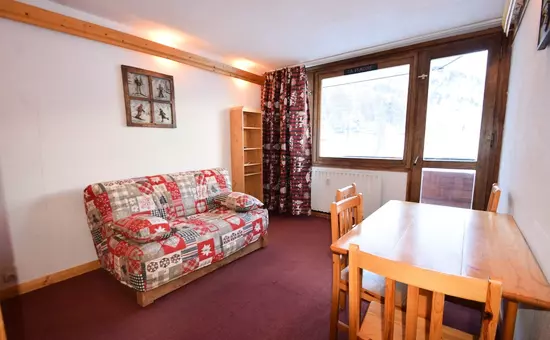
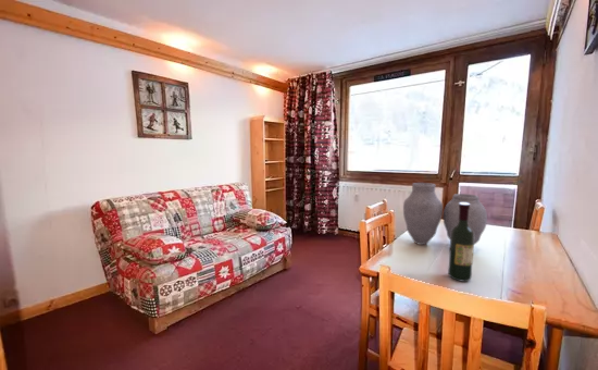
+ vase (441, 214)
+ wine bottle (461, 240)
